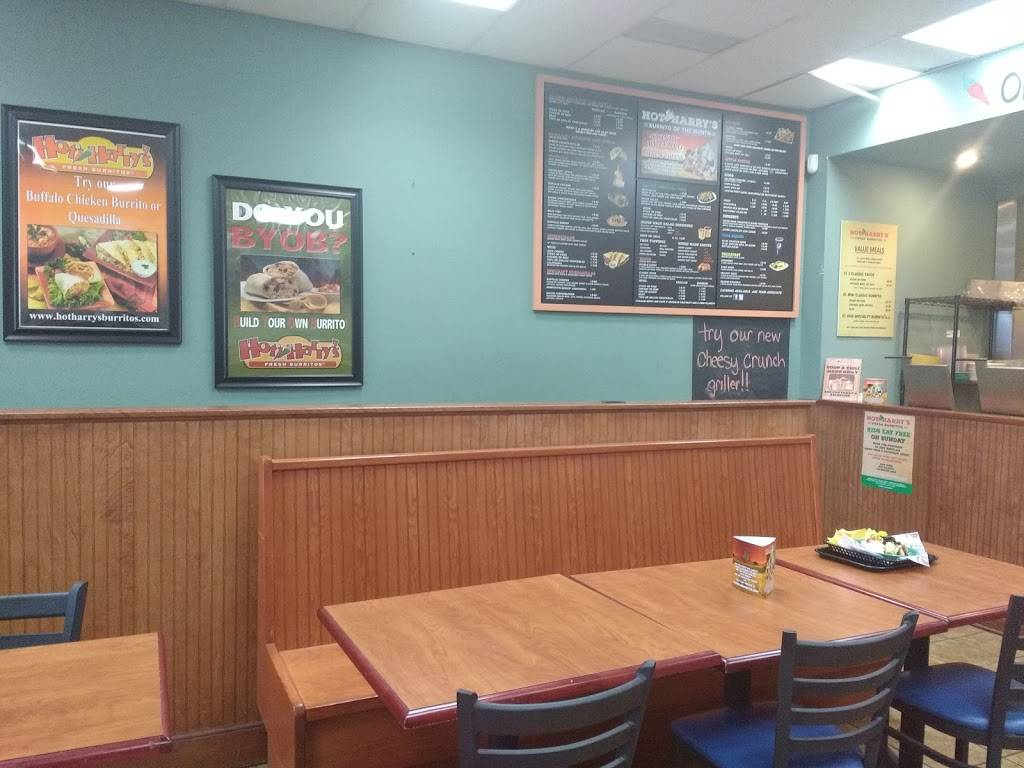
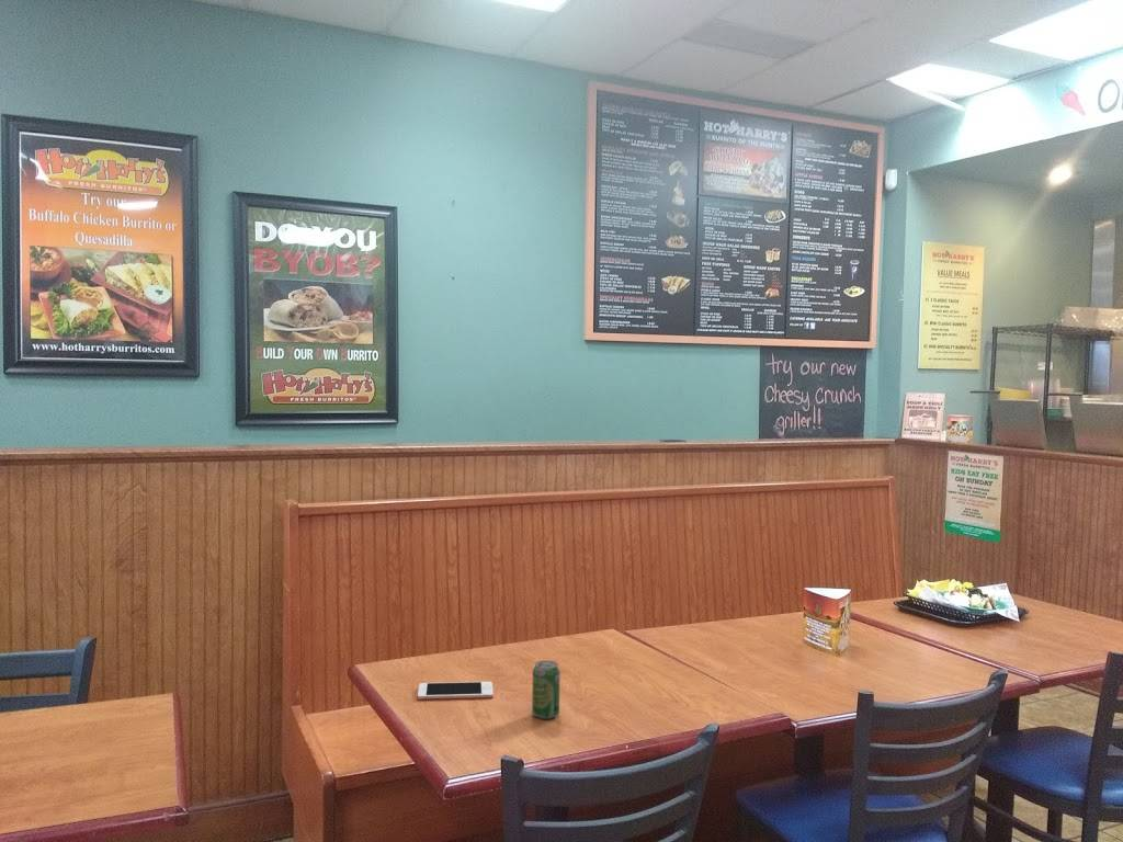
+ cell phone (455, 690)
+ beverage can (545, 689)
